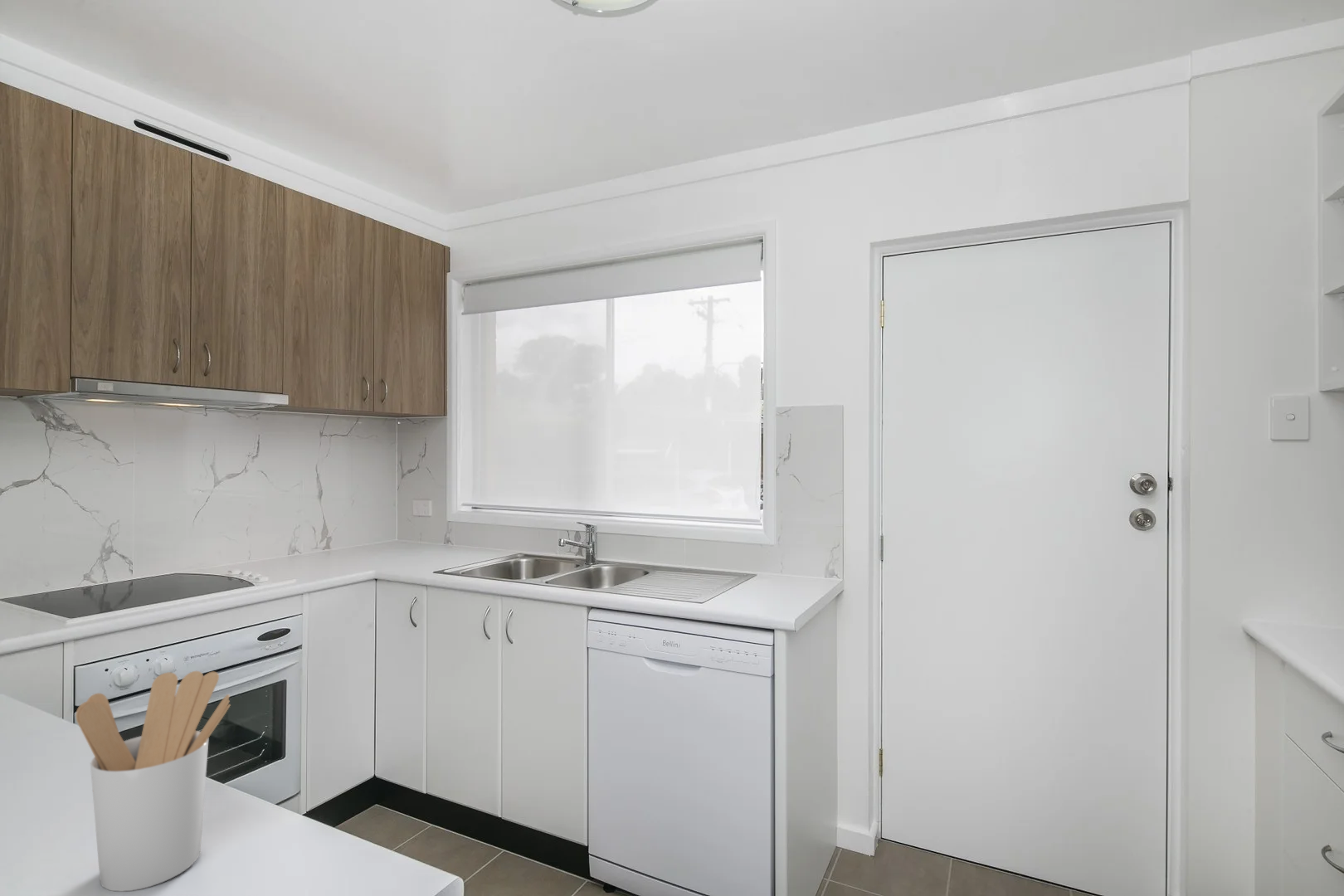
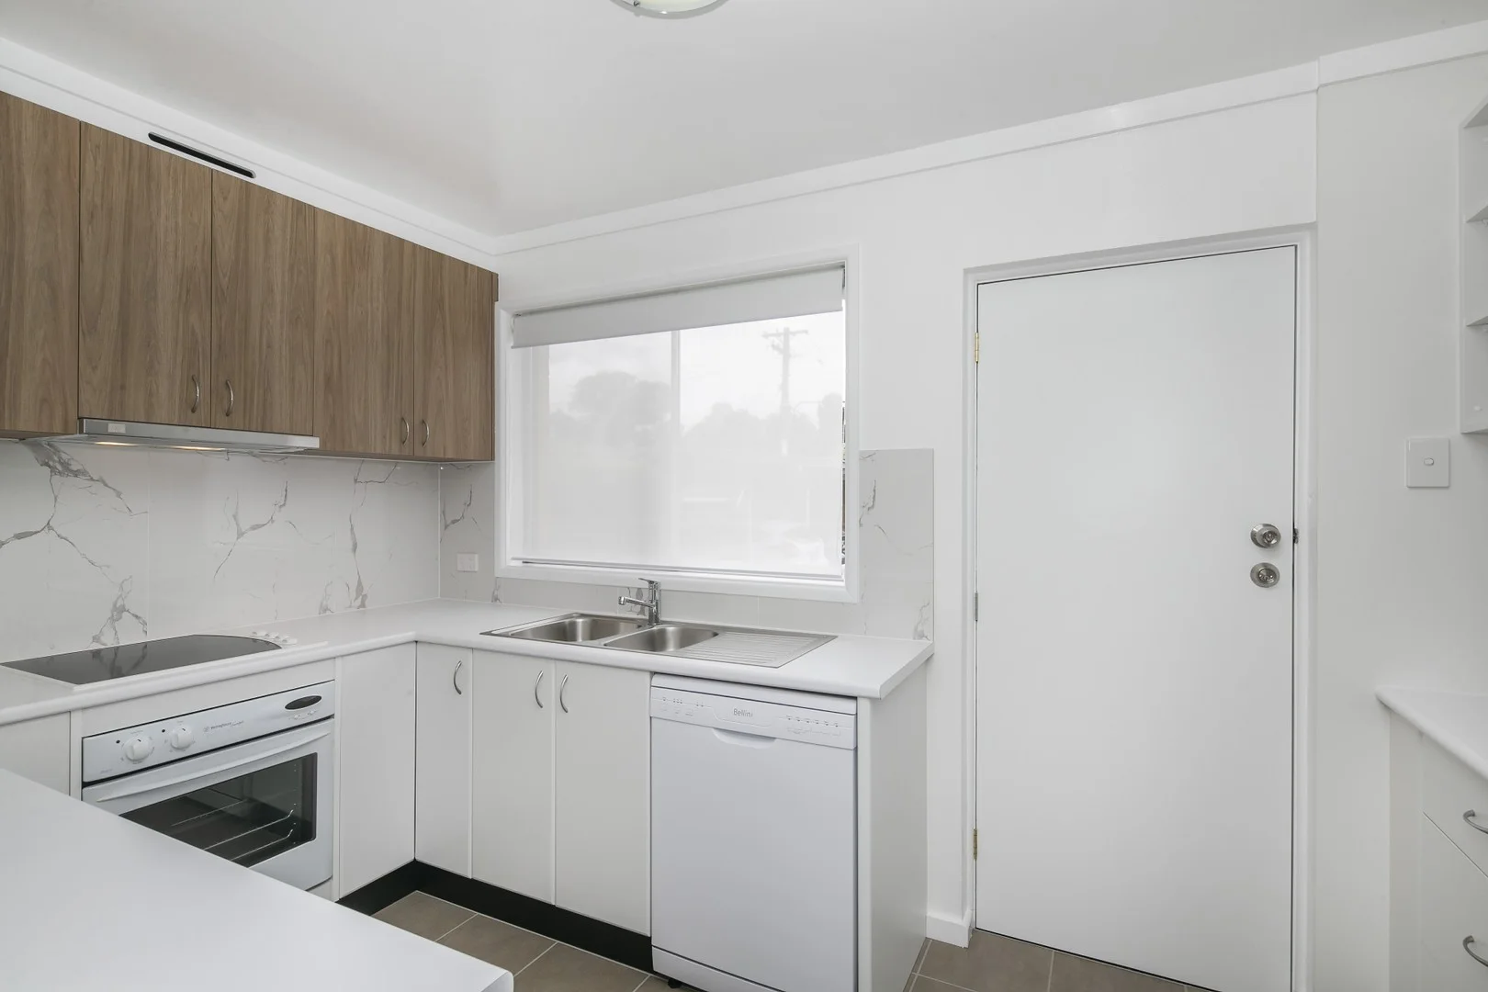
- utensil holder (163, 767)
